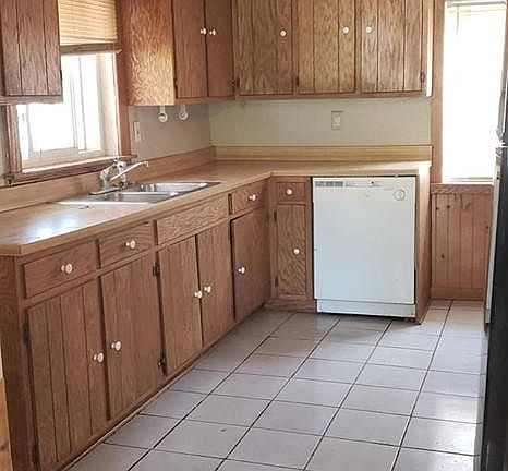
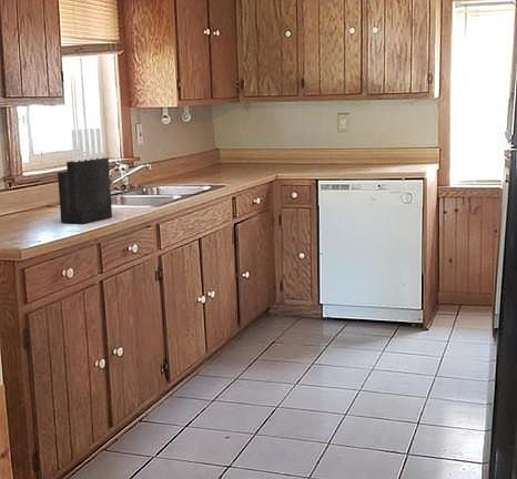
+ knife block (81, 174)
